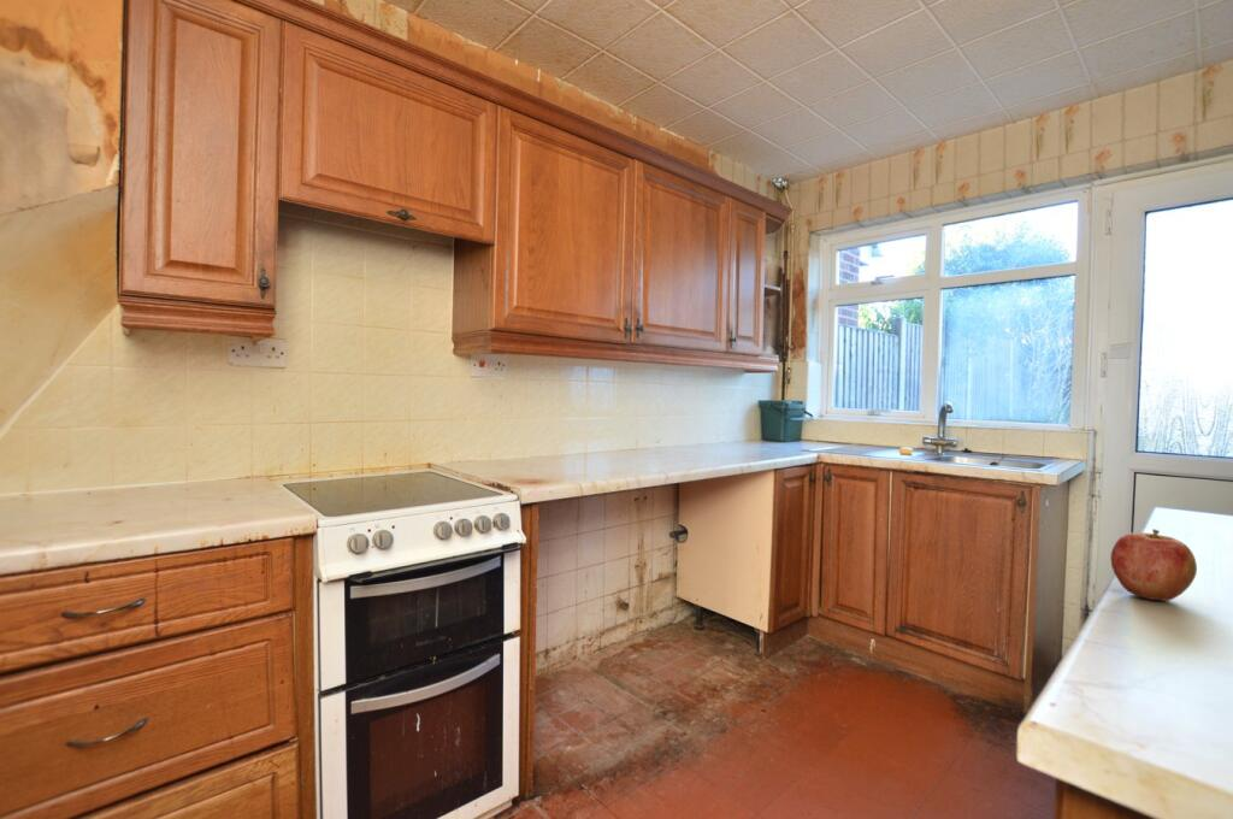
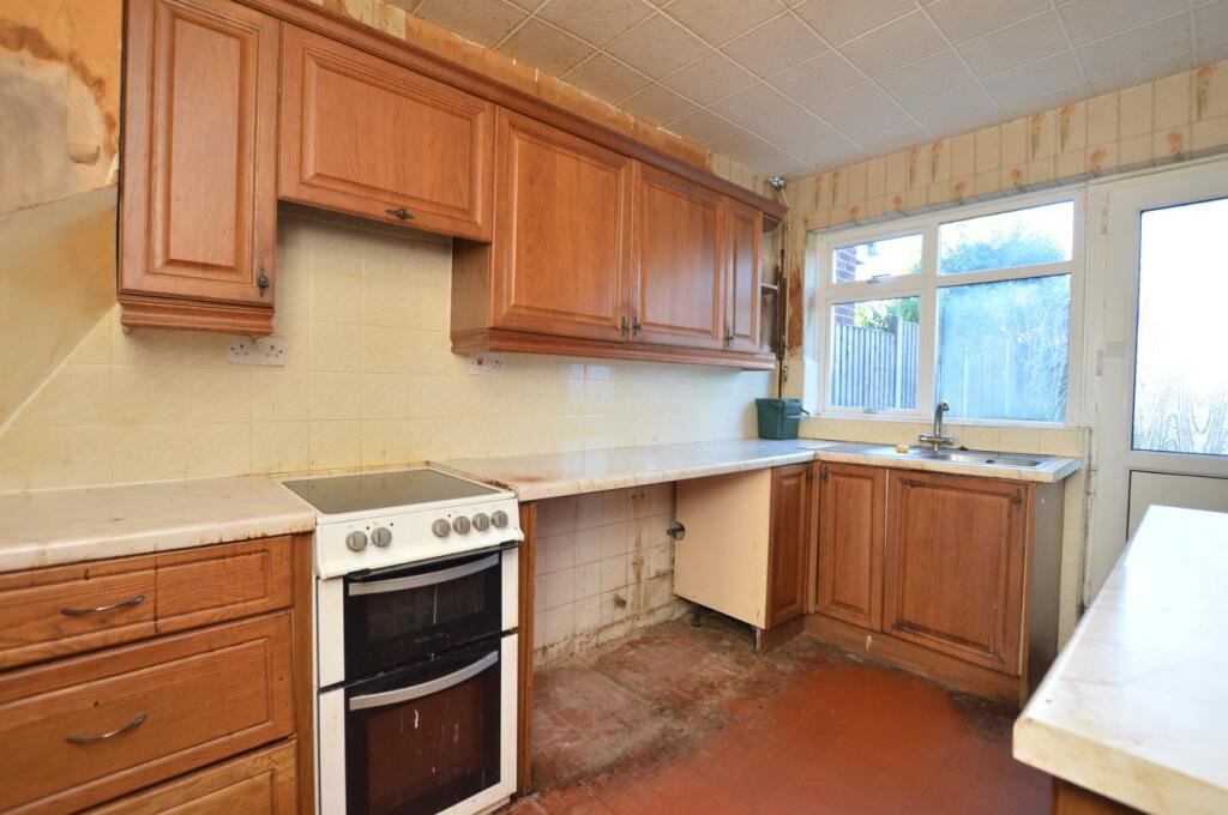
- apple (1151, 562)
